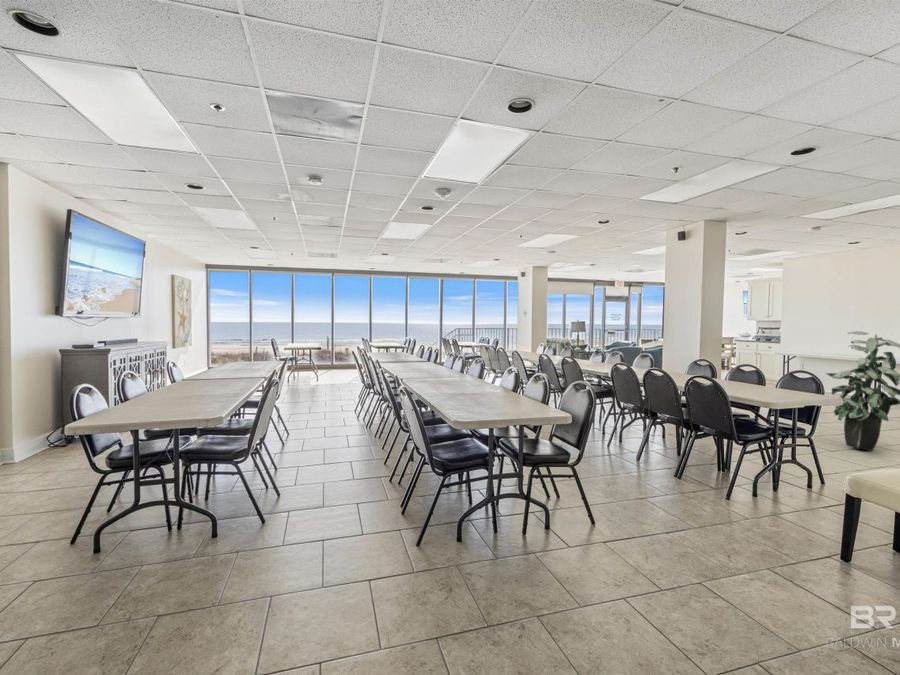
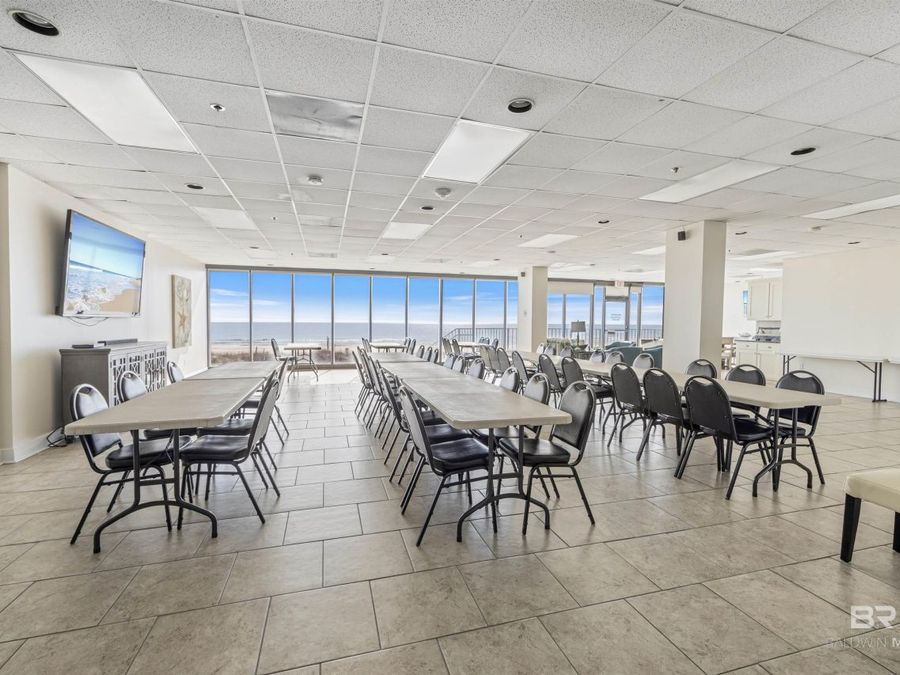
- indoor plant (863, 390)
